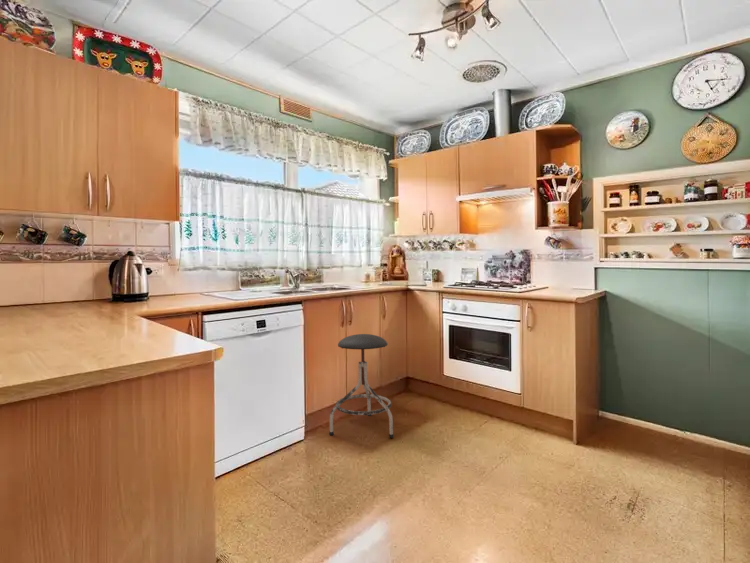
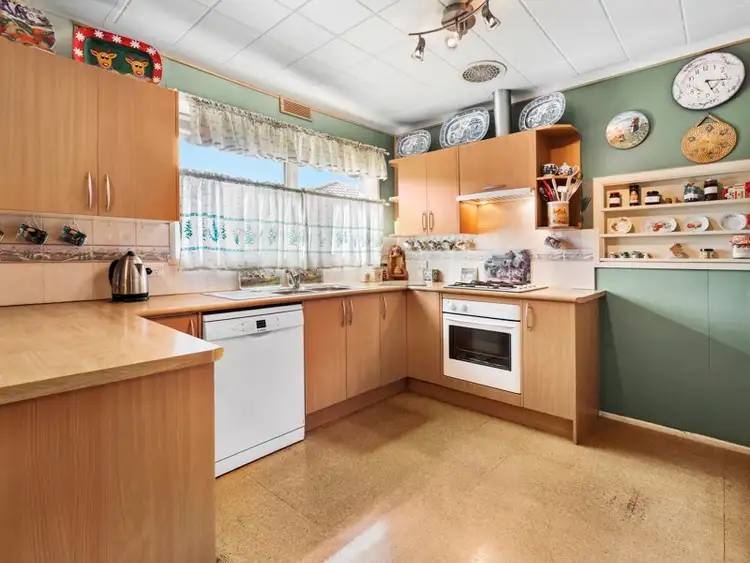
- stool (366, 382)
